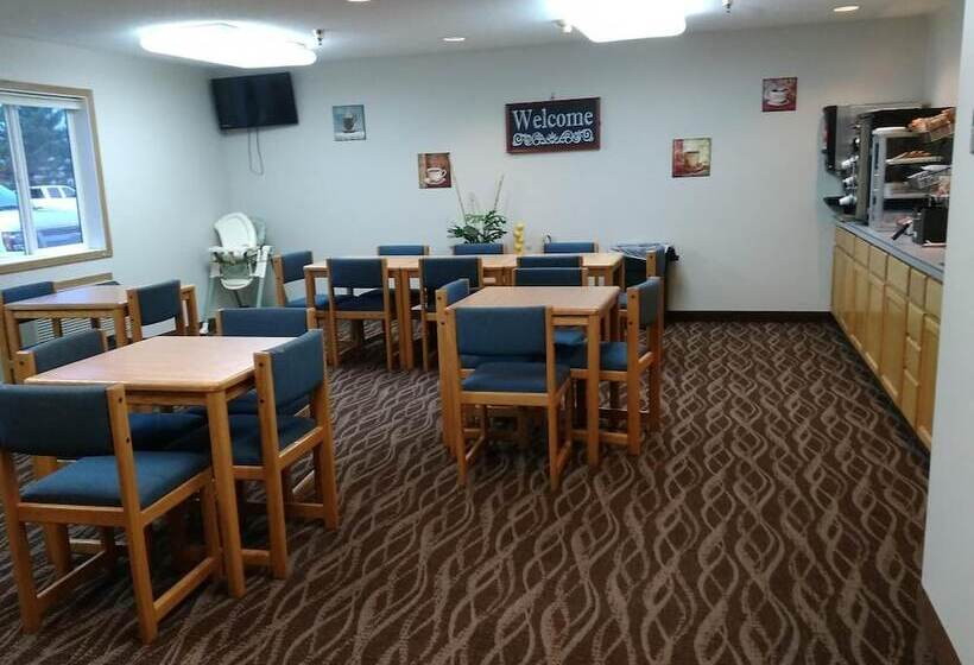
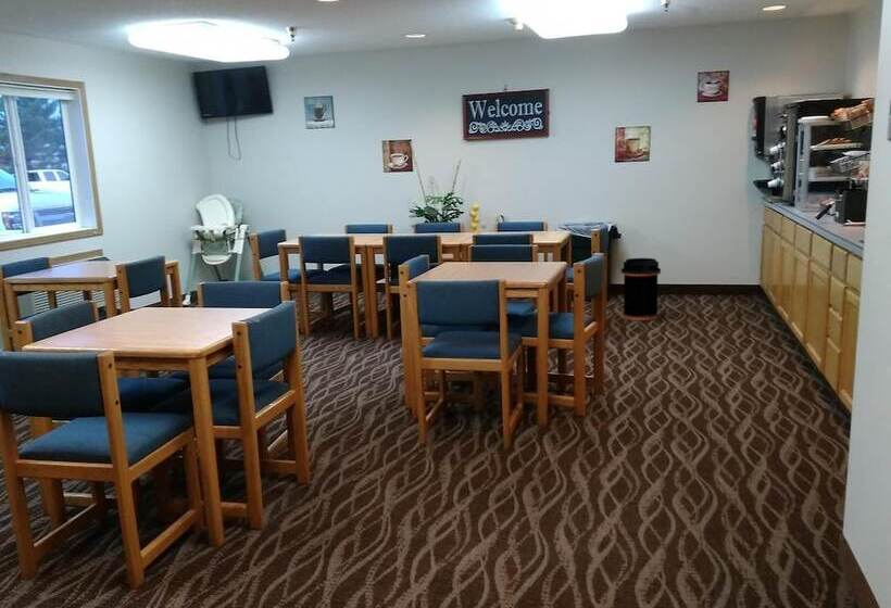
+ trash can (640, 288)
